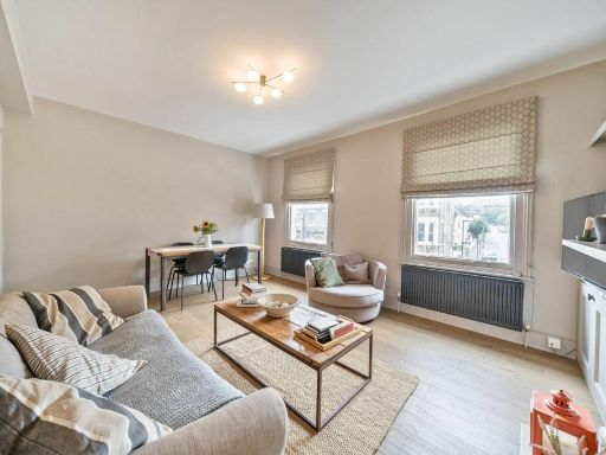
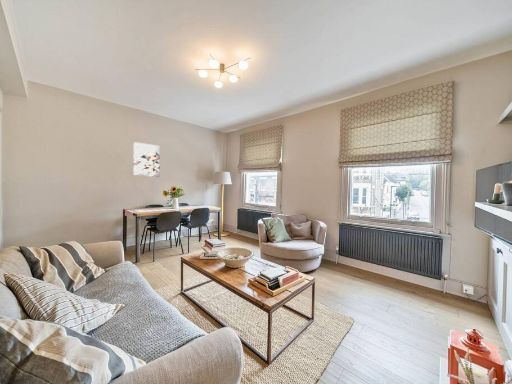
+ wall art (147, 160)
